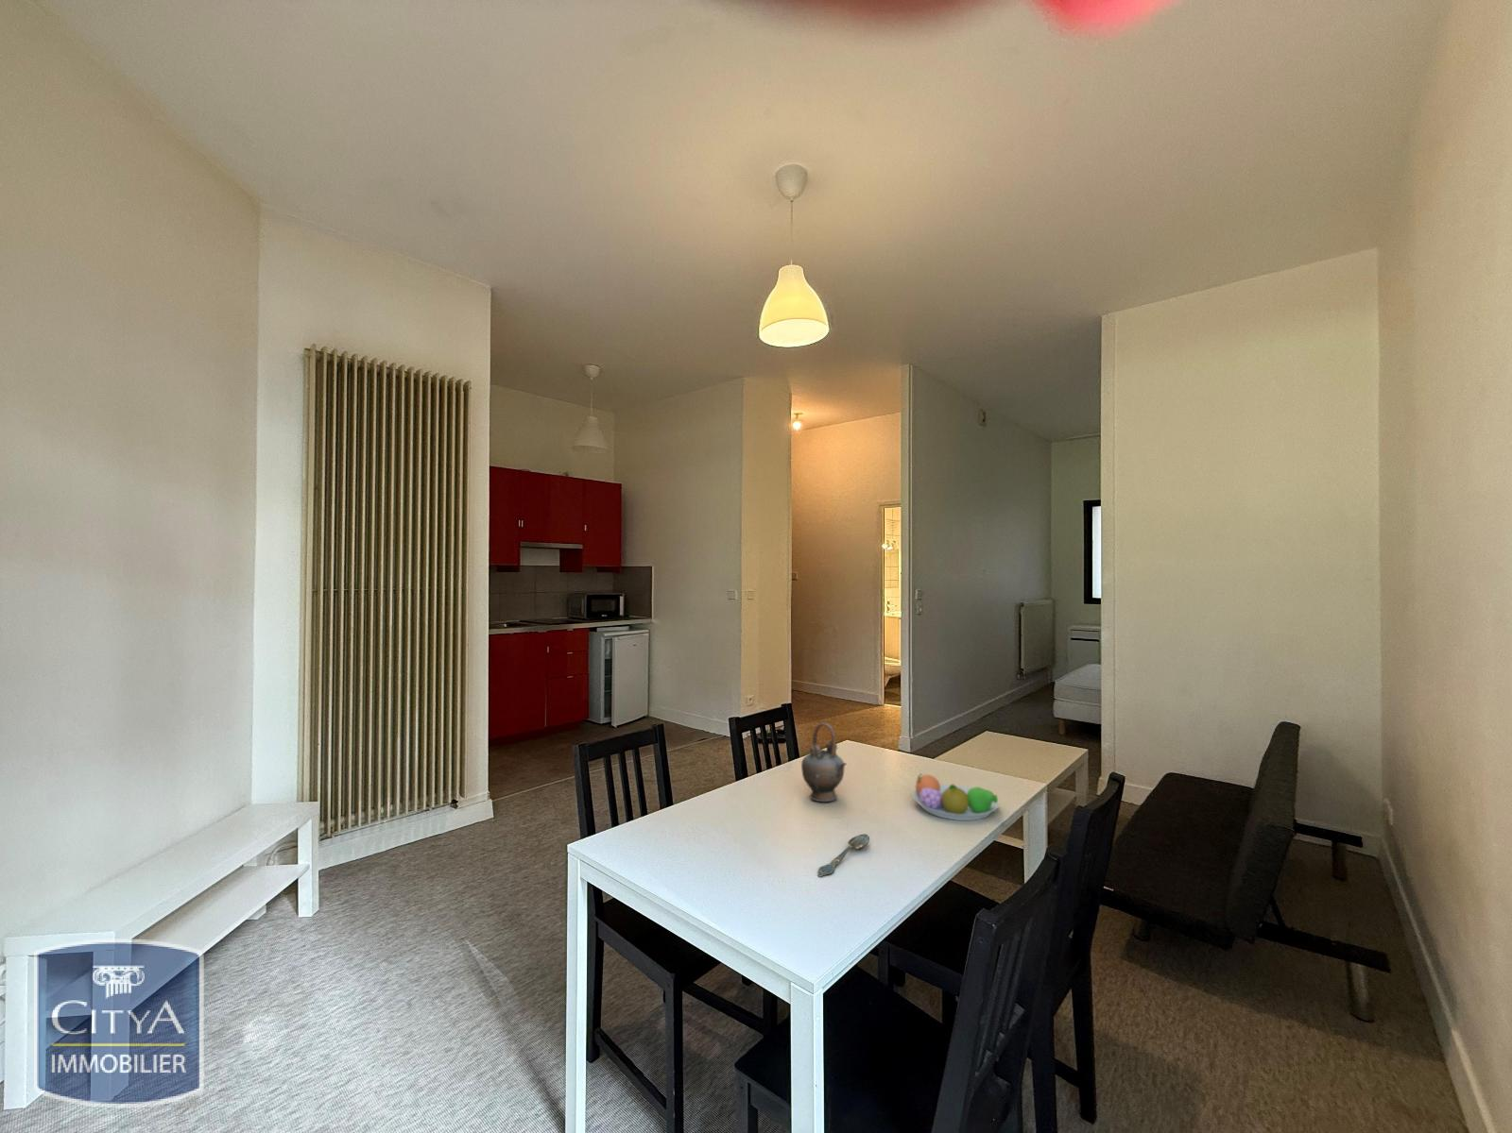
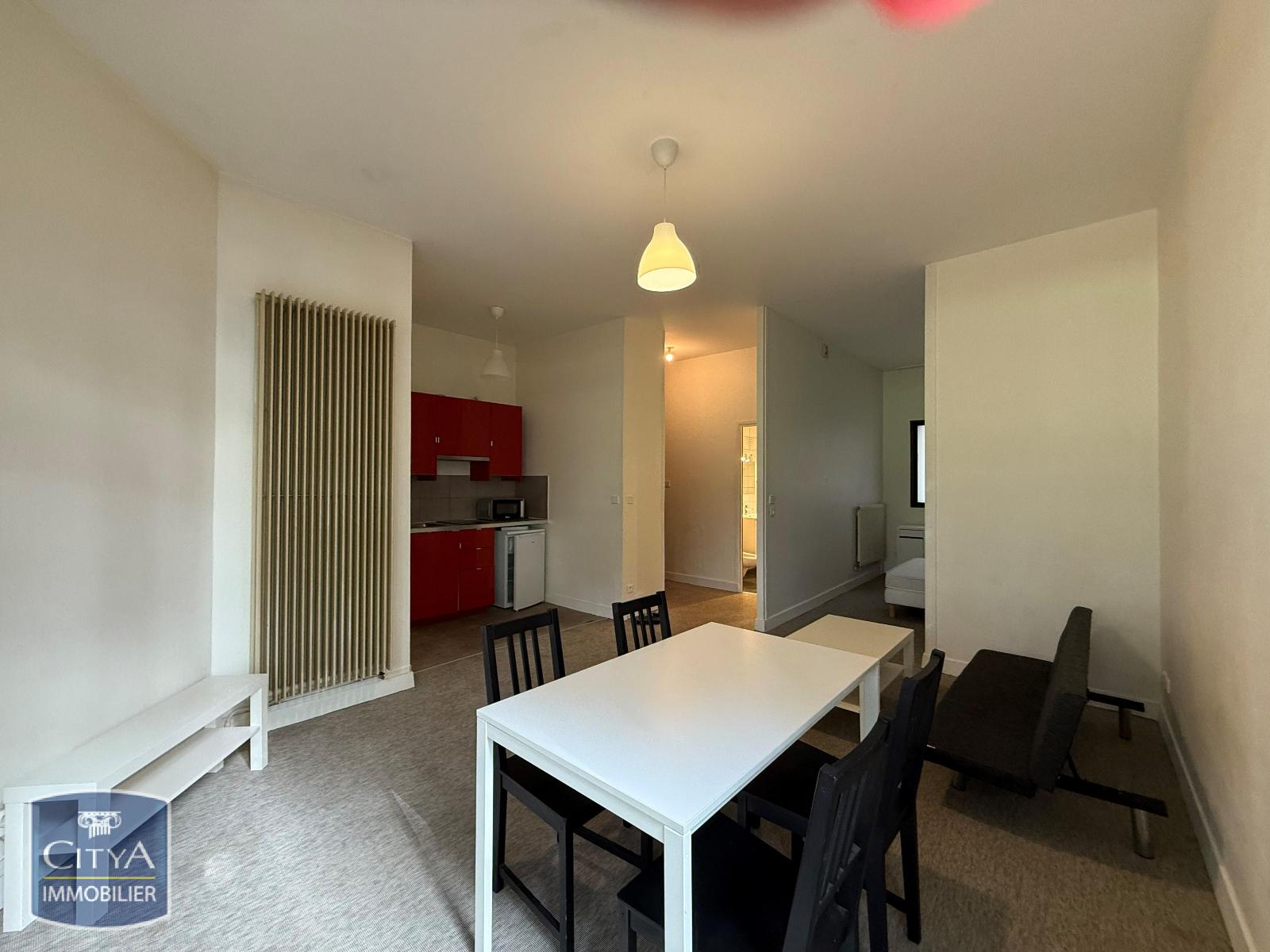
- spoon (844, 853)
- fruit bowl (956, 791)
- teapot (826, 760)
